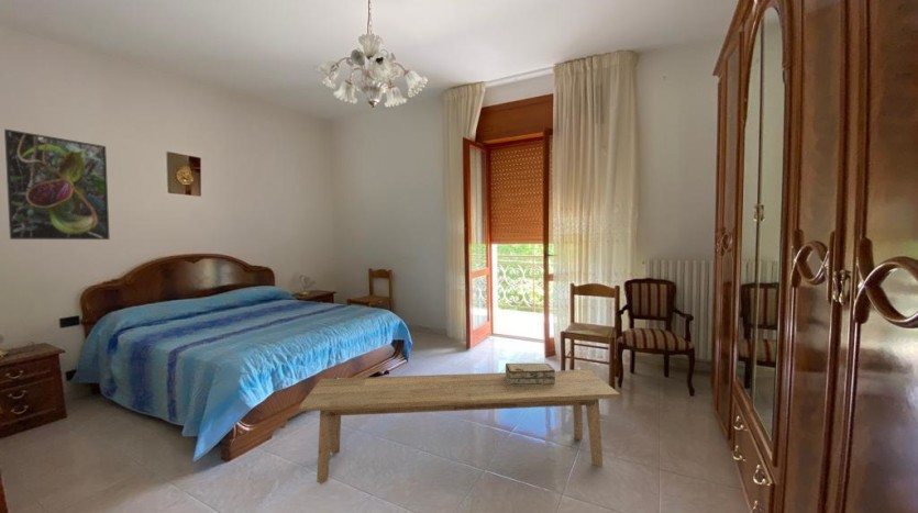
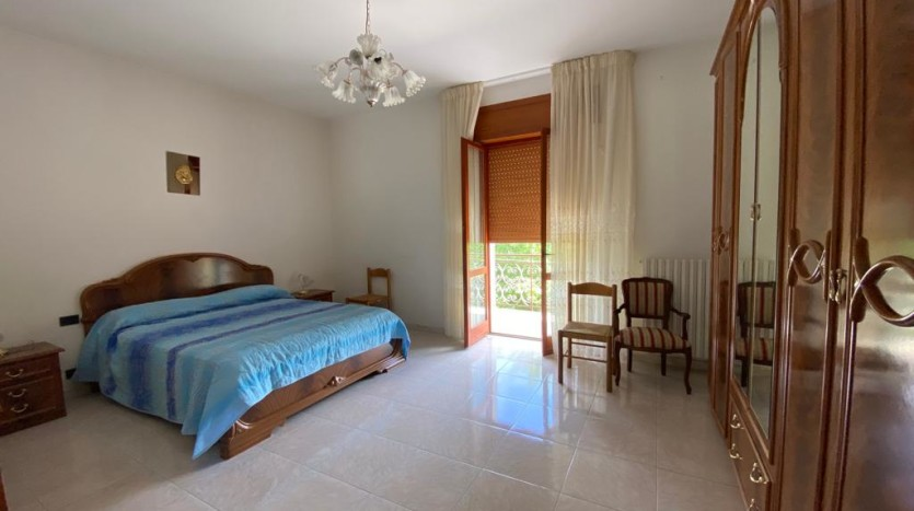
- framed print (60, 189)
- bench (462, 410)
- decorative box (529, 372)
